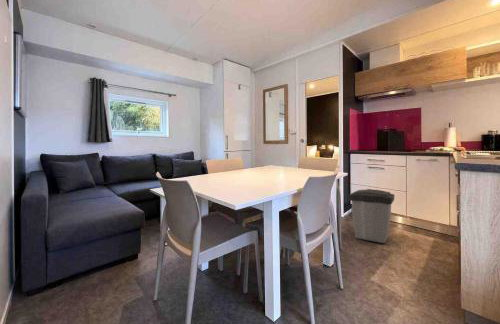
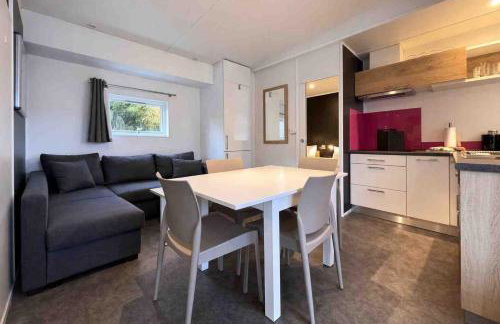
- trash can (371, 214)
